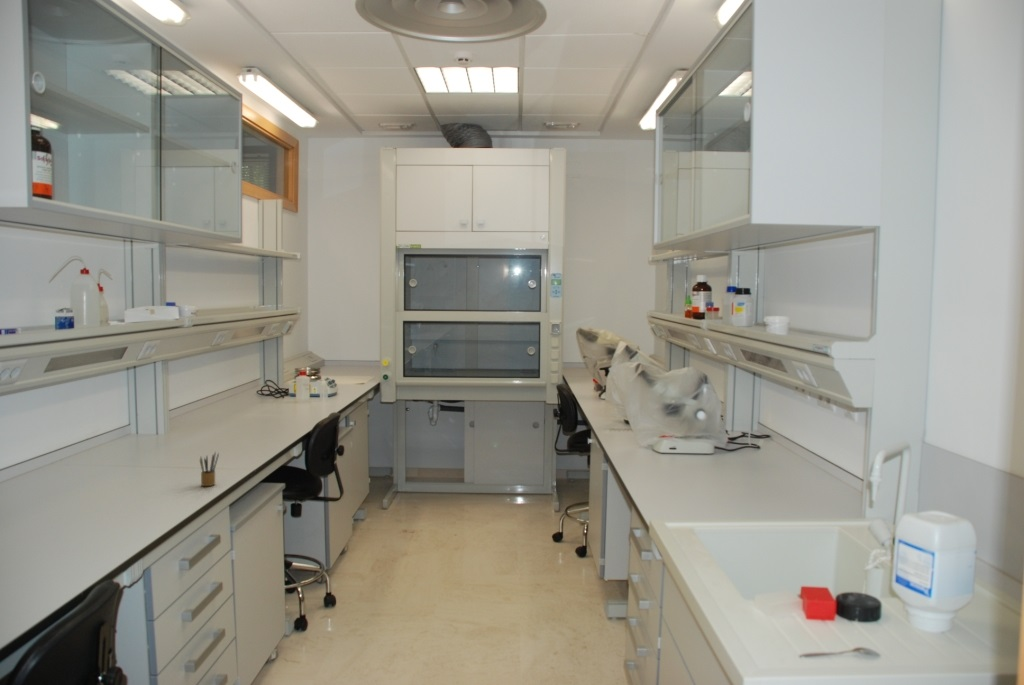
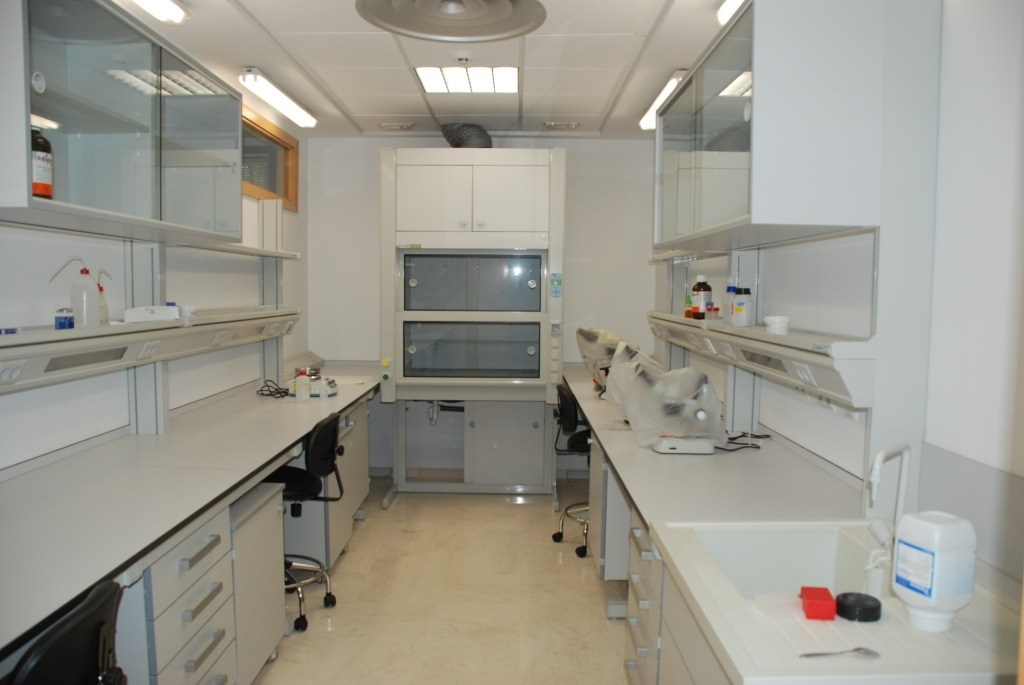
- pencil box (207, 469)
